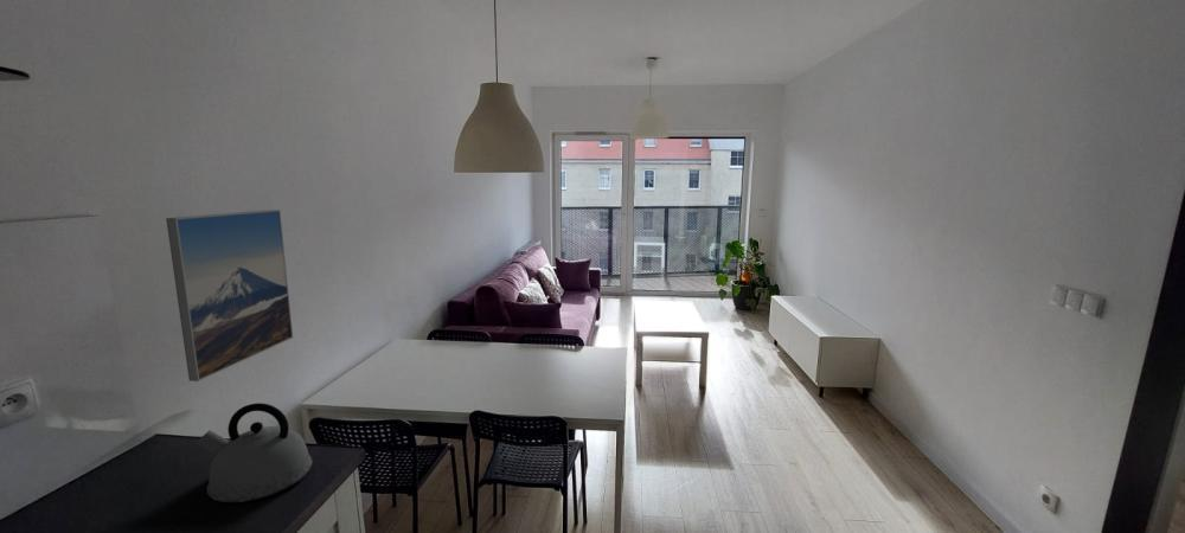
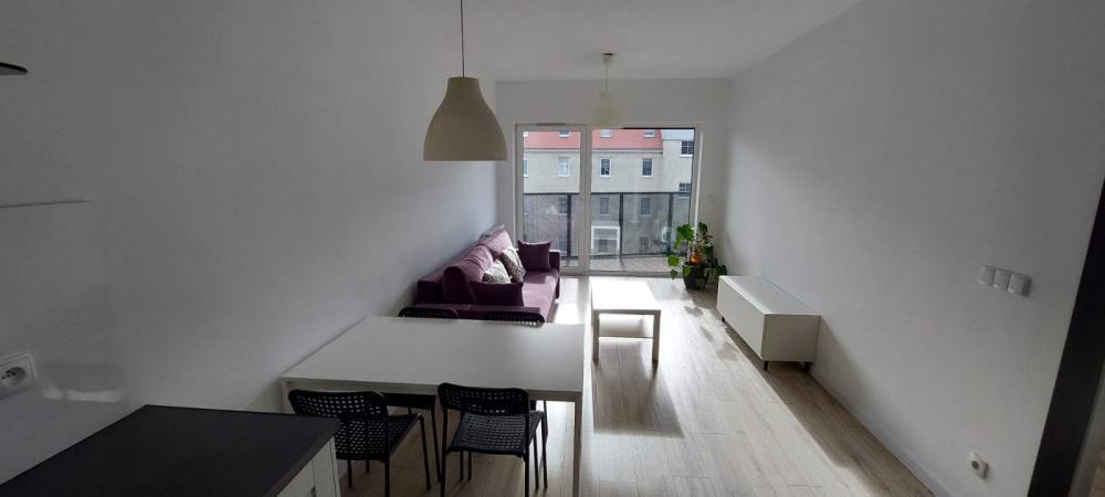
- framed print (238, 287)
- kettle (252, 439)
